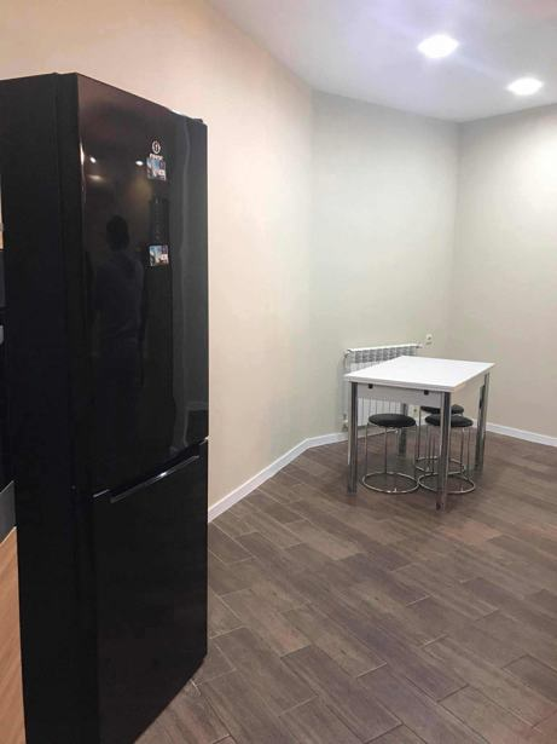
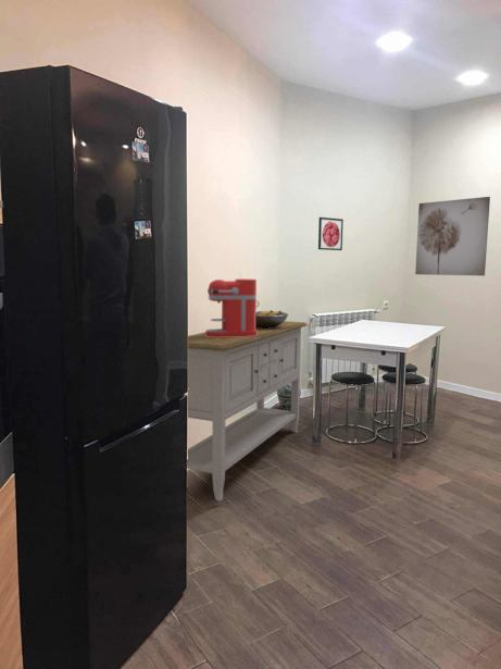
+ vase (288, 394)
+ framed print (330, 234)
+ coffee maker (230, 307)
+ sideboard (246, 395)
+ wall art (450, 237)
+ fruit bowl (264, 318)
